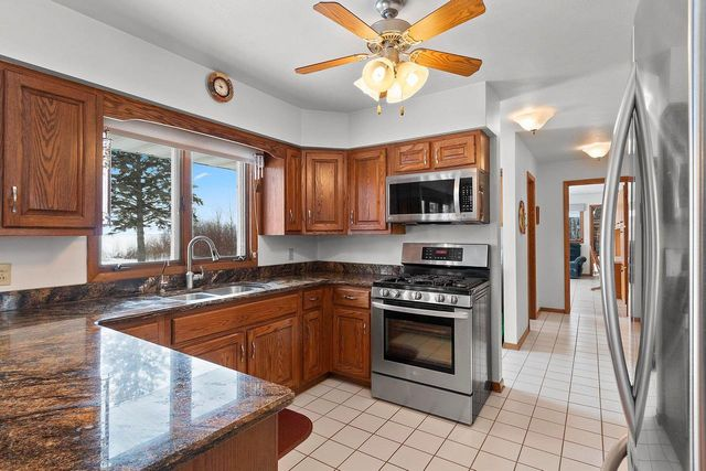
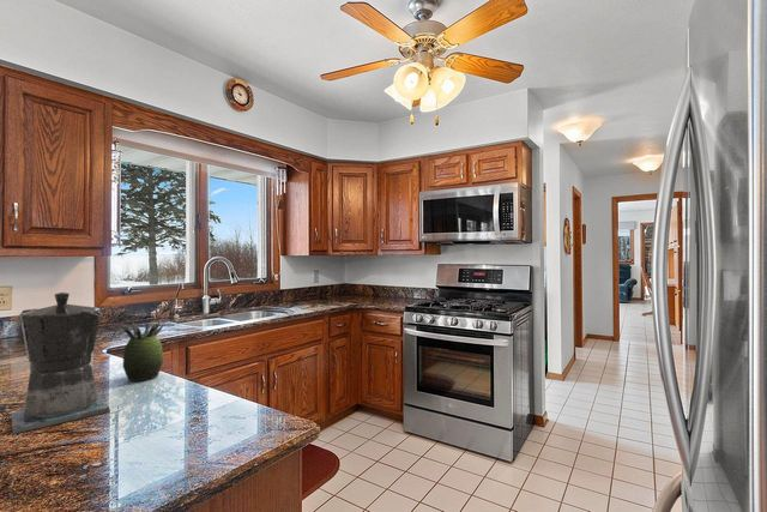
+ coffee maker (60, 351)
+ succulent plant (143, 349)
